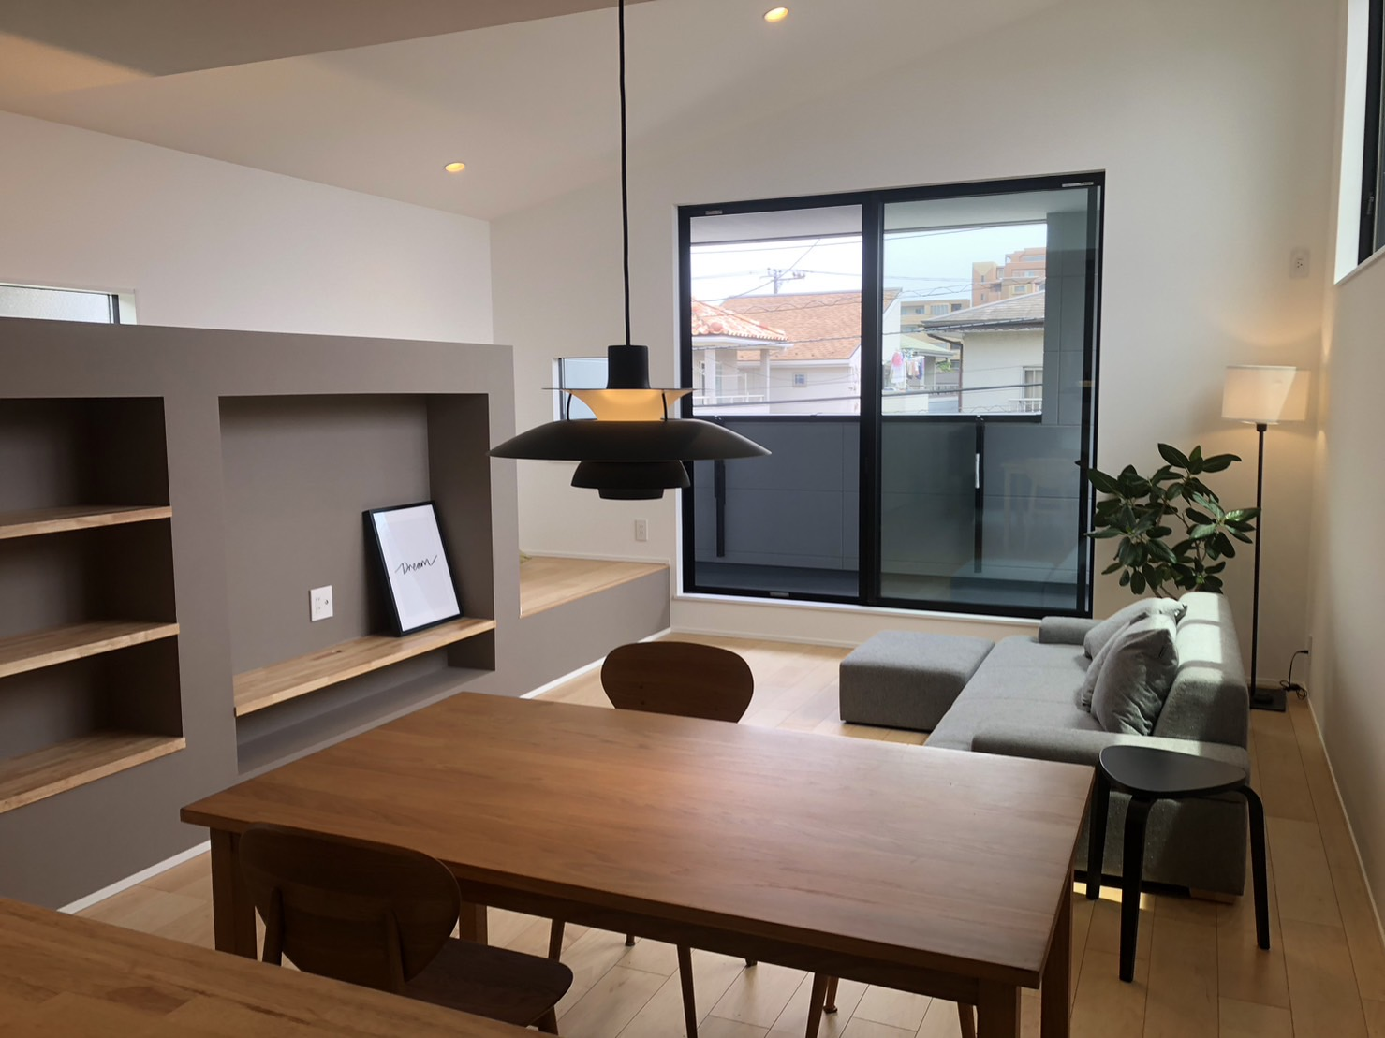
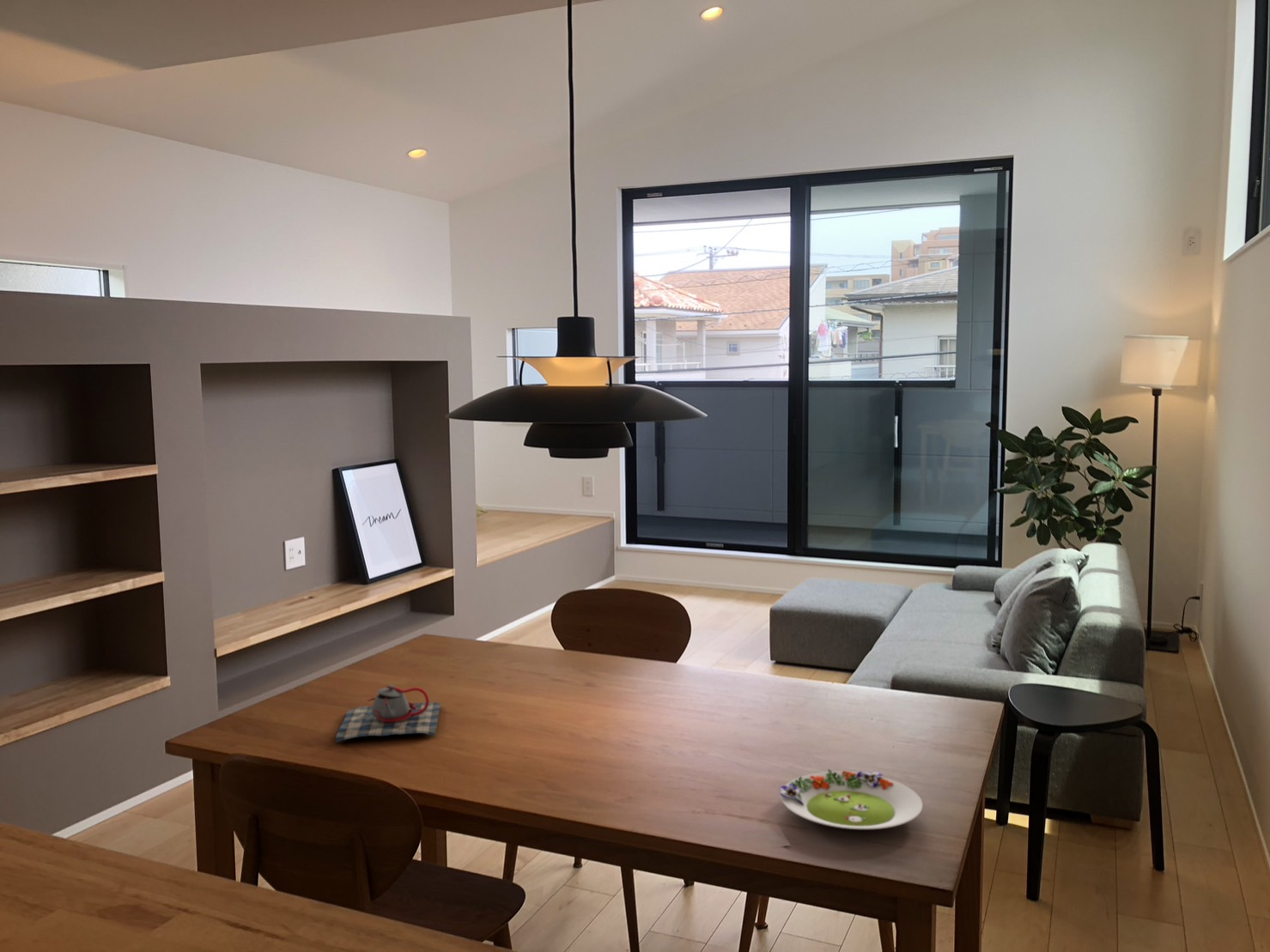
+ teapot (390, 704)
+ salad plate (850, 802)
